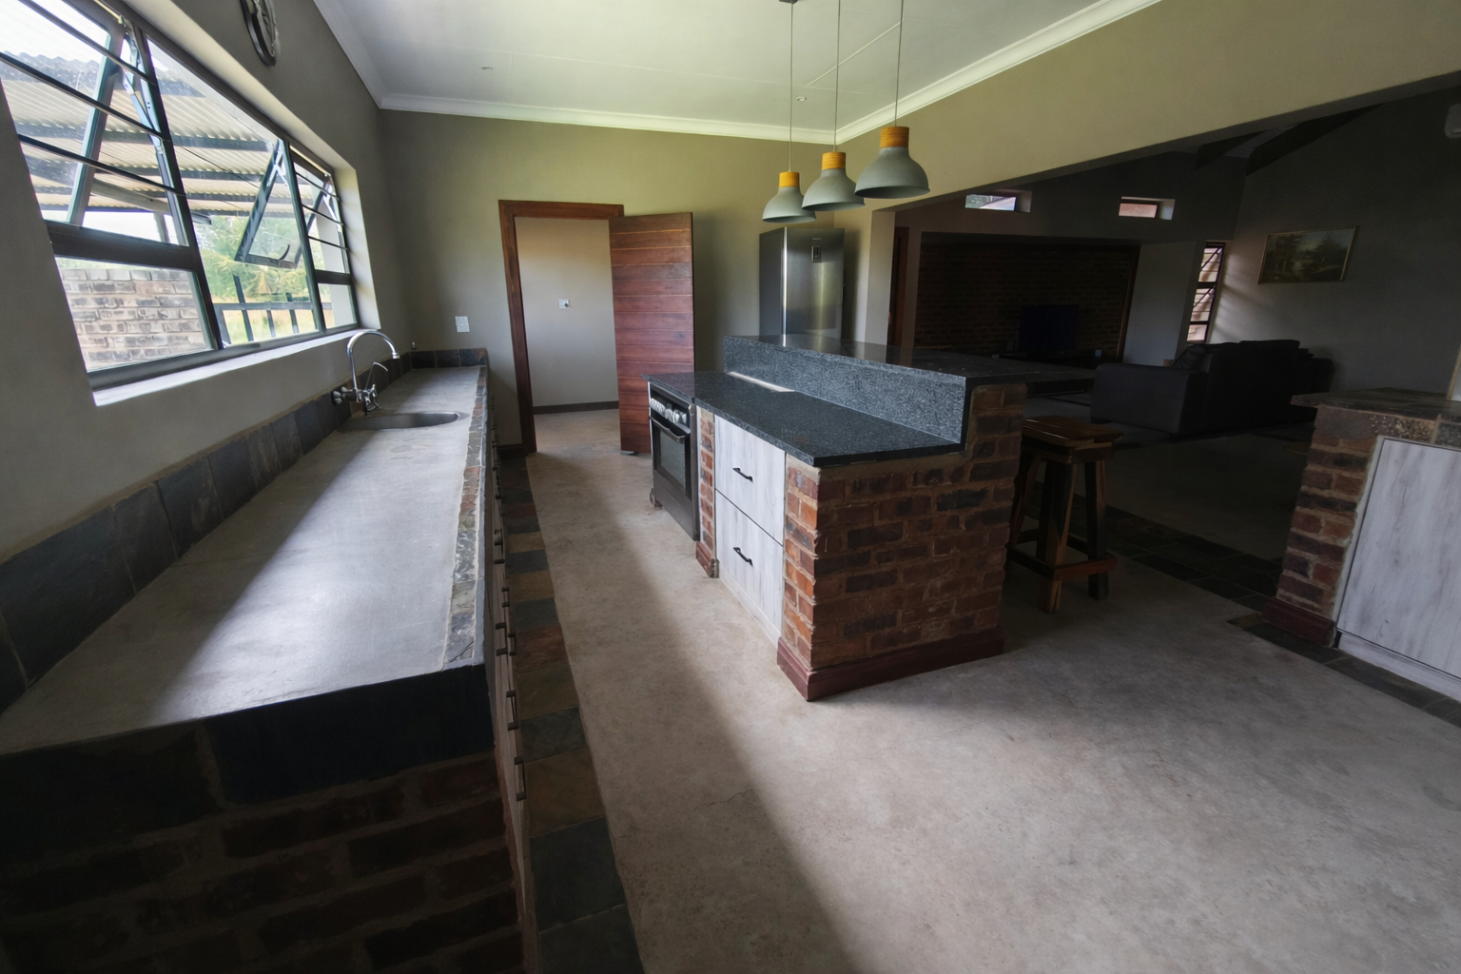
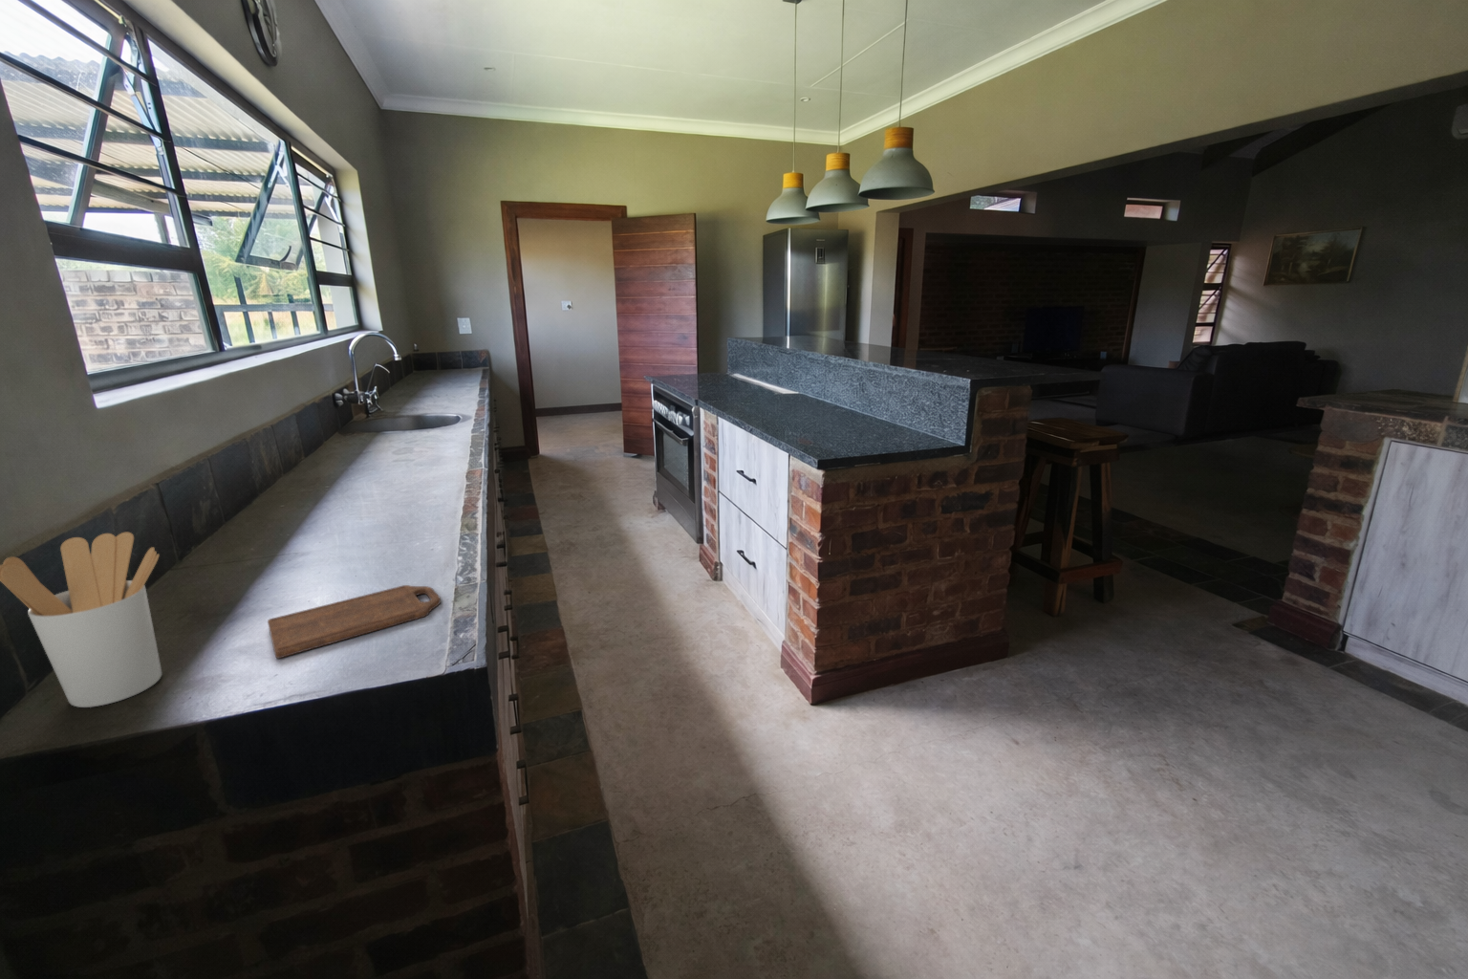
+ cutting board (359, 615)
+ utensil holder (102, 612)
